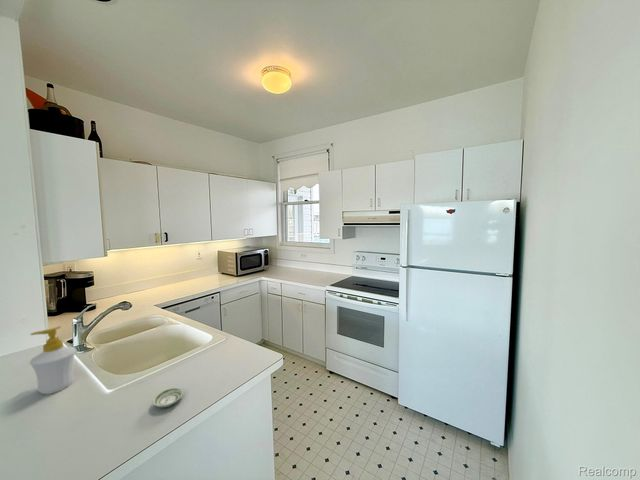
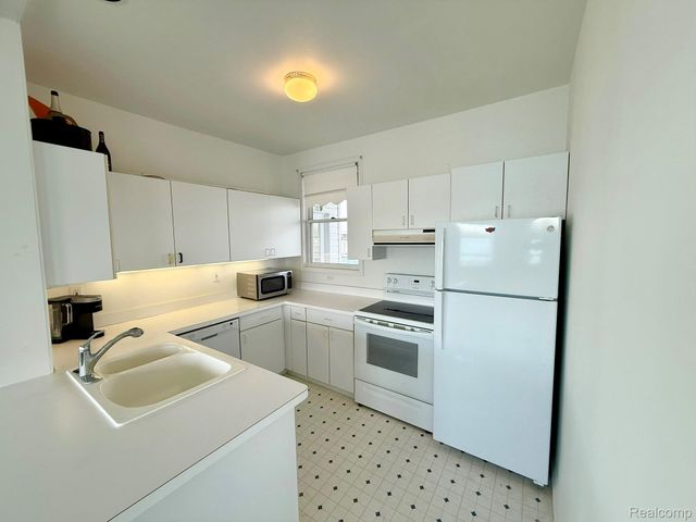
- soap bottle (54, 358)
- saucer (168, 399)
